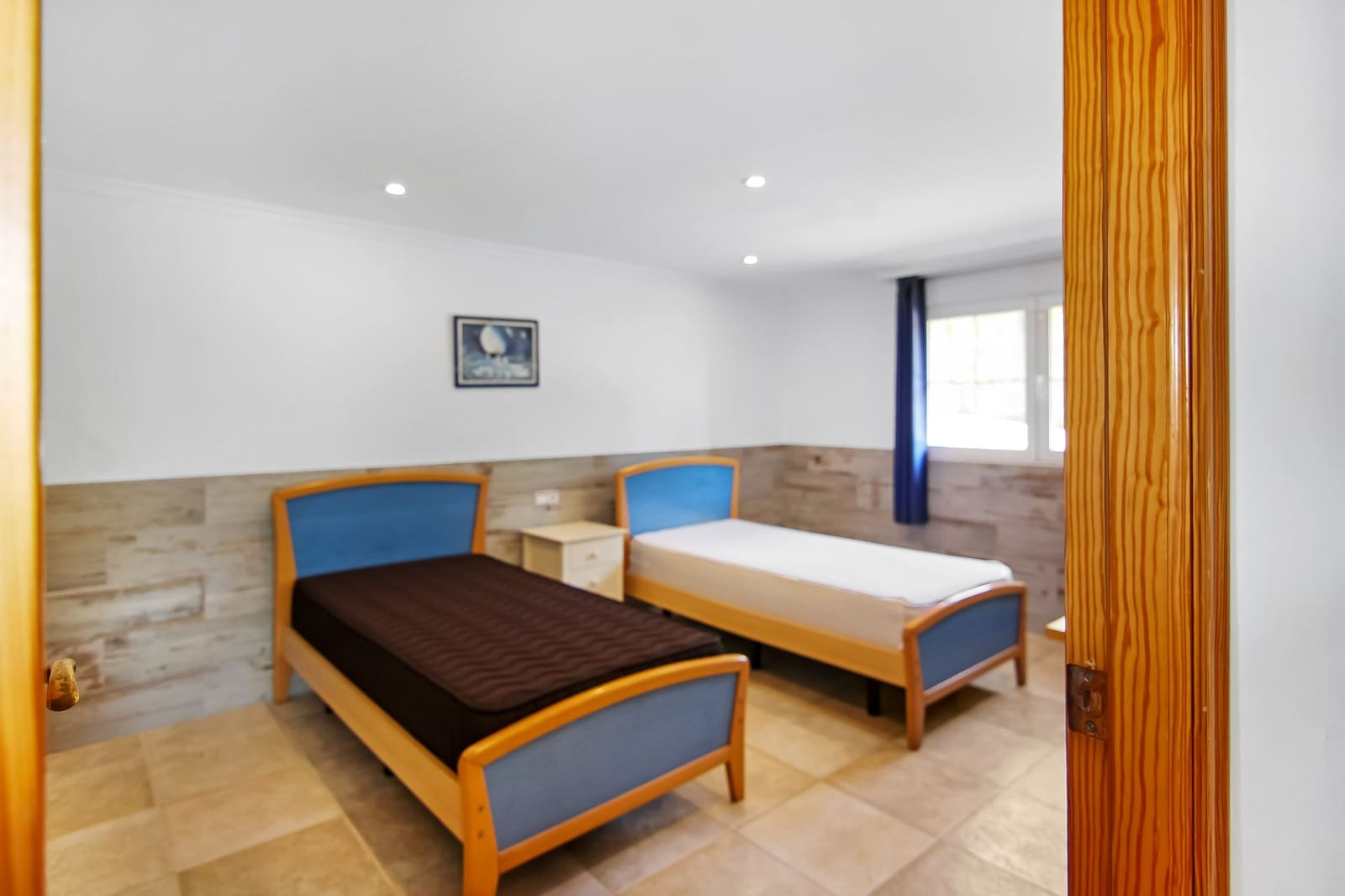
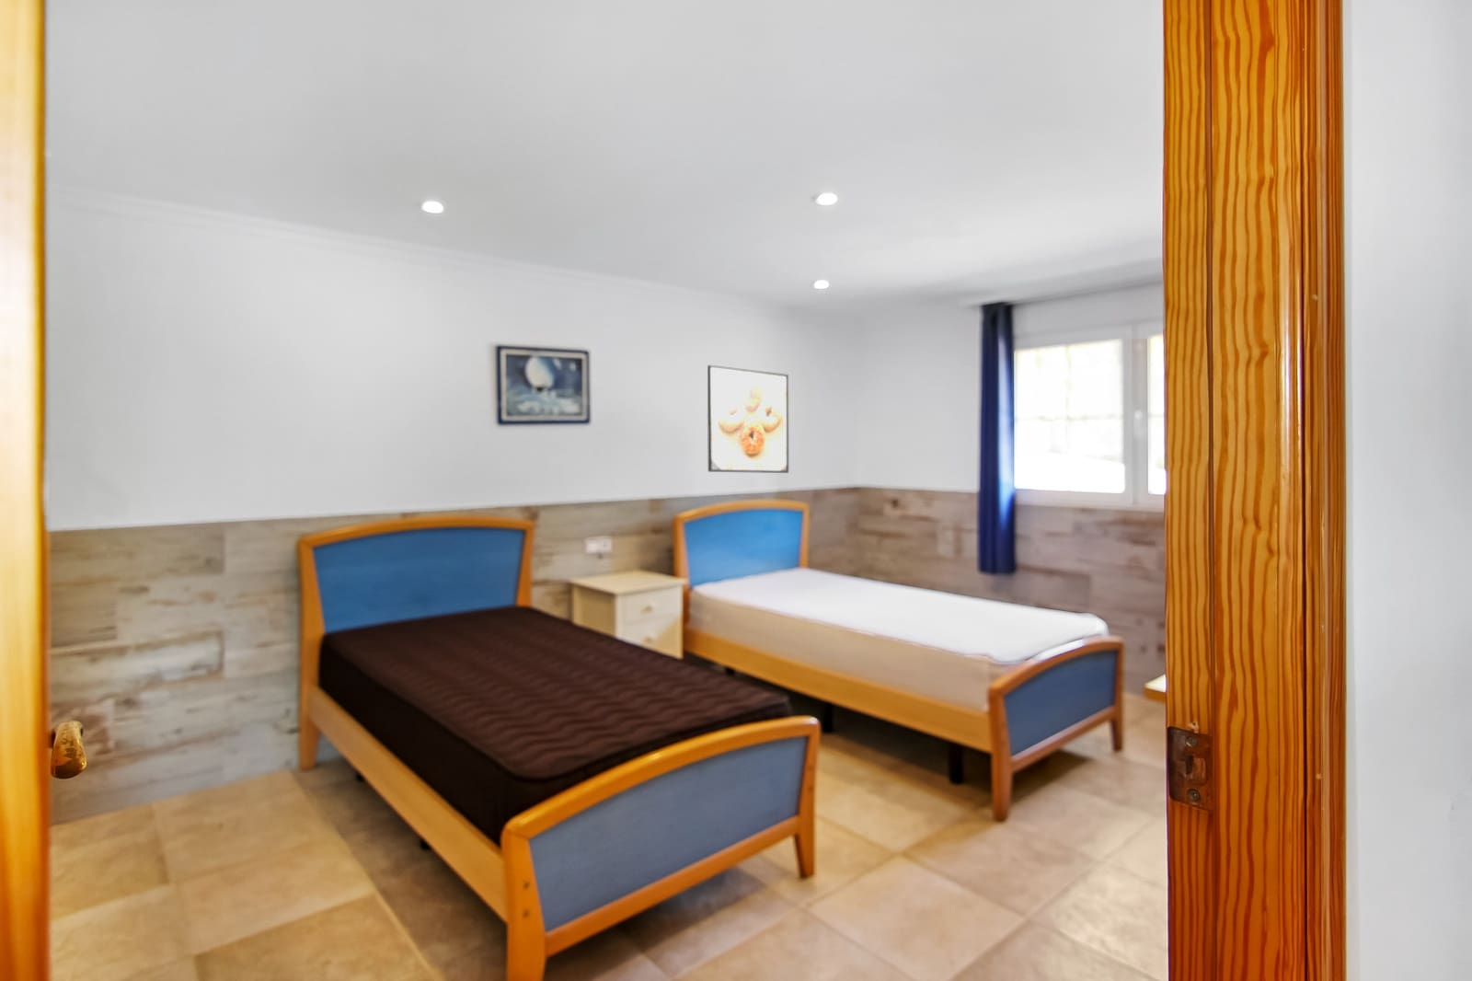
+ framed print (750, 420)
